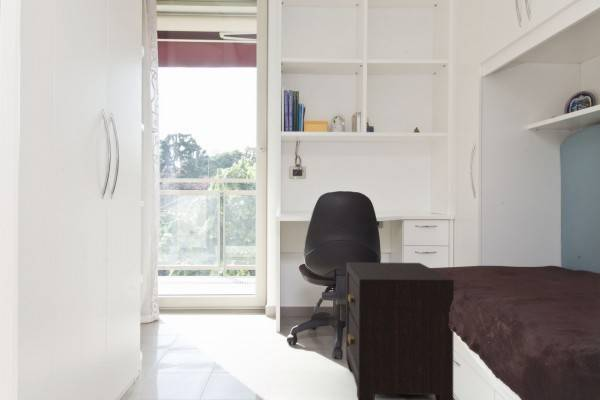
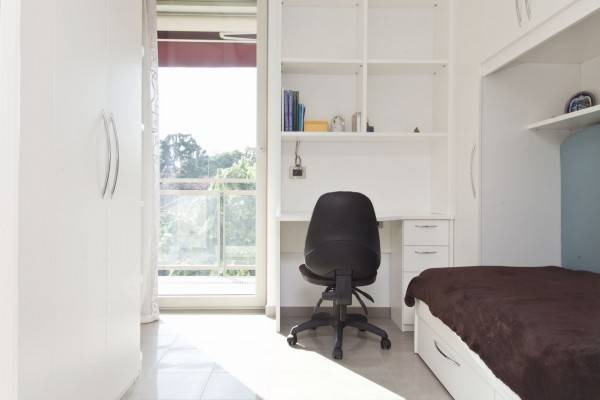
- nightstand (391, 328)
